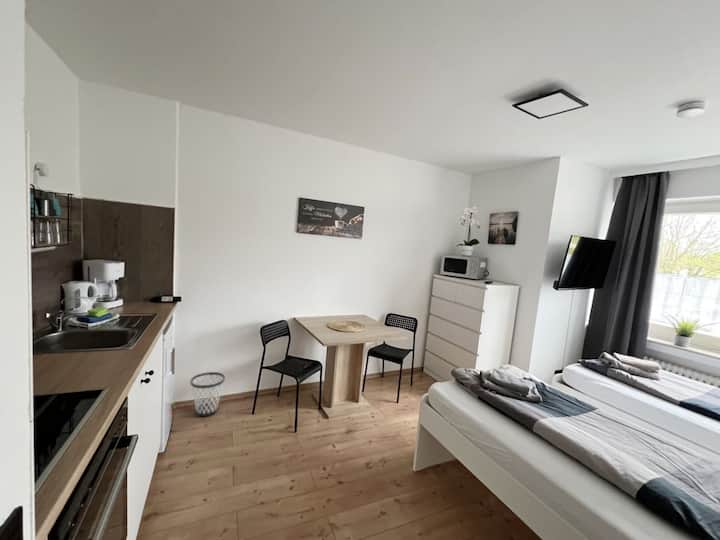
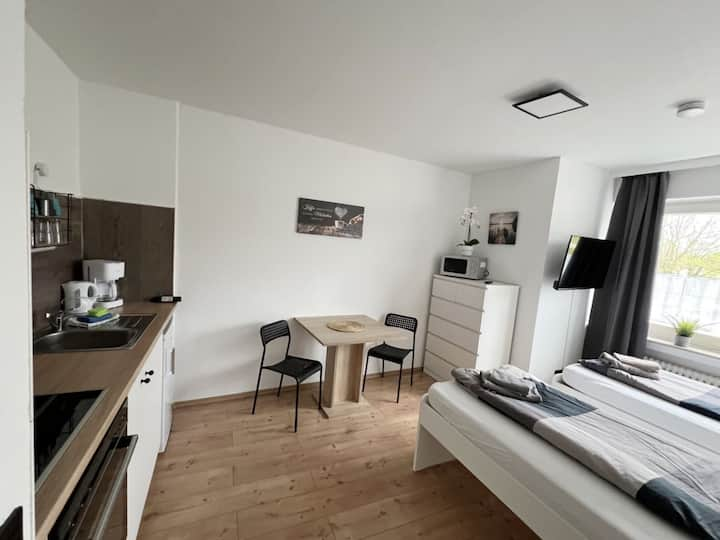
- wastebasket (207, 394)
